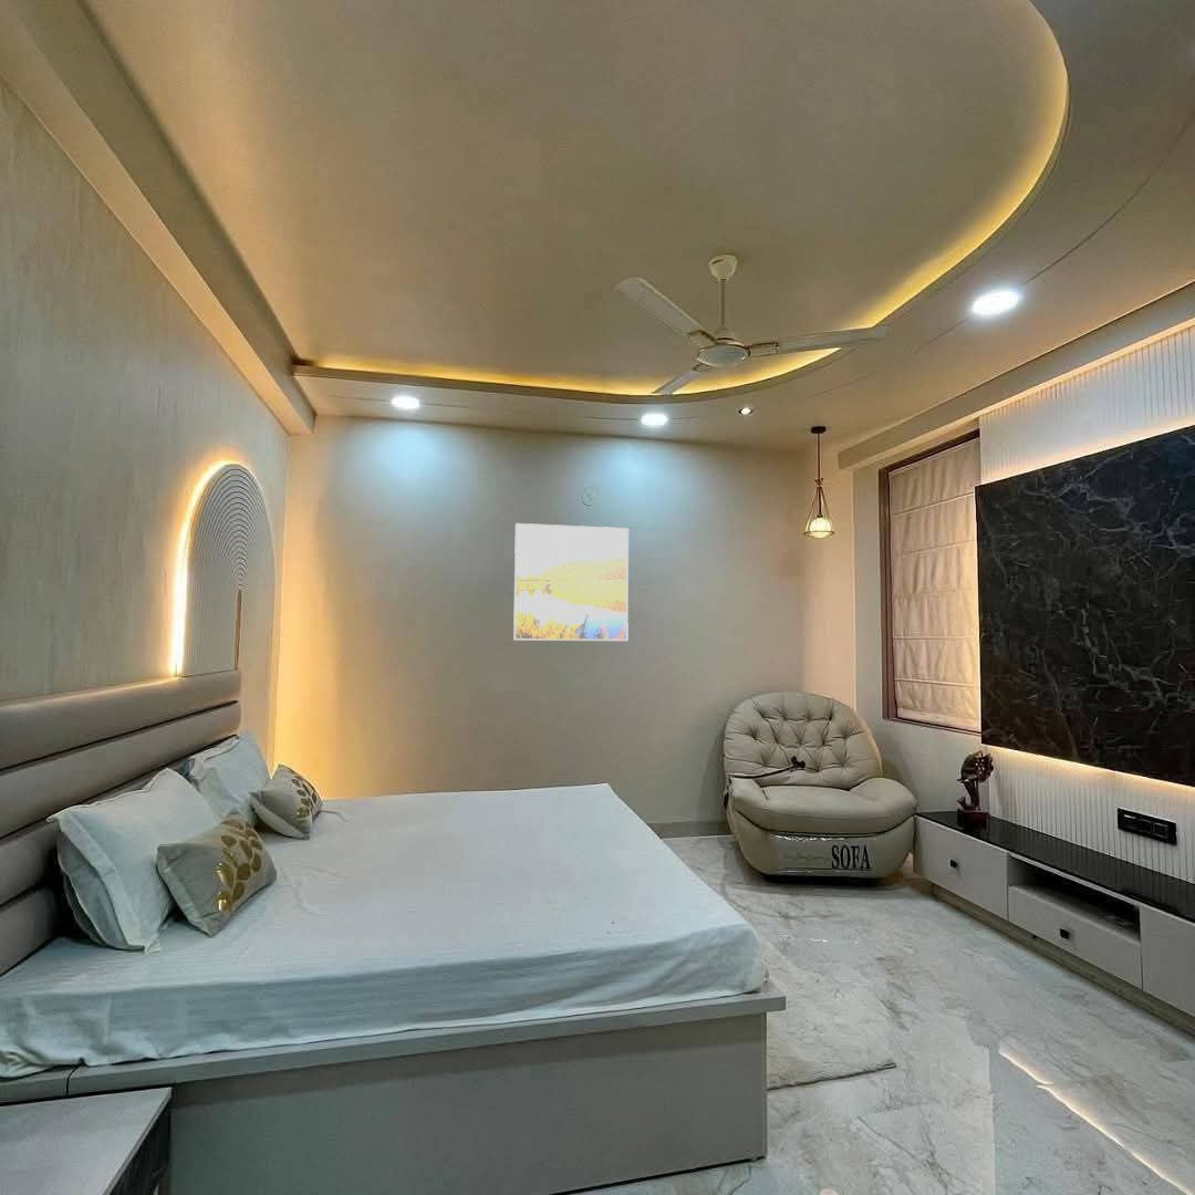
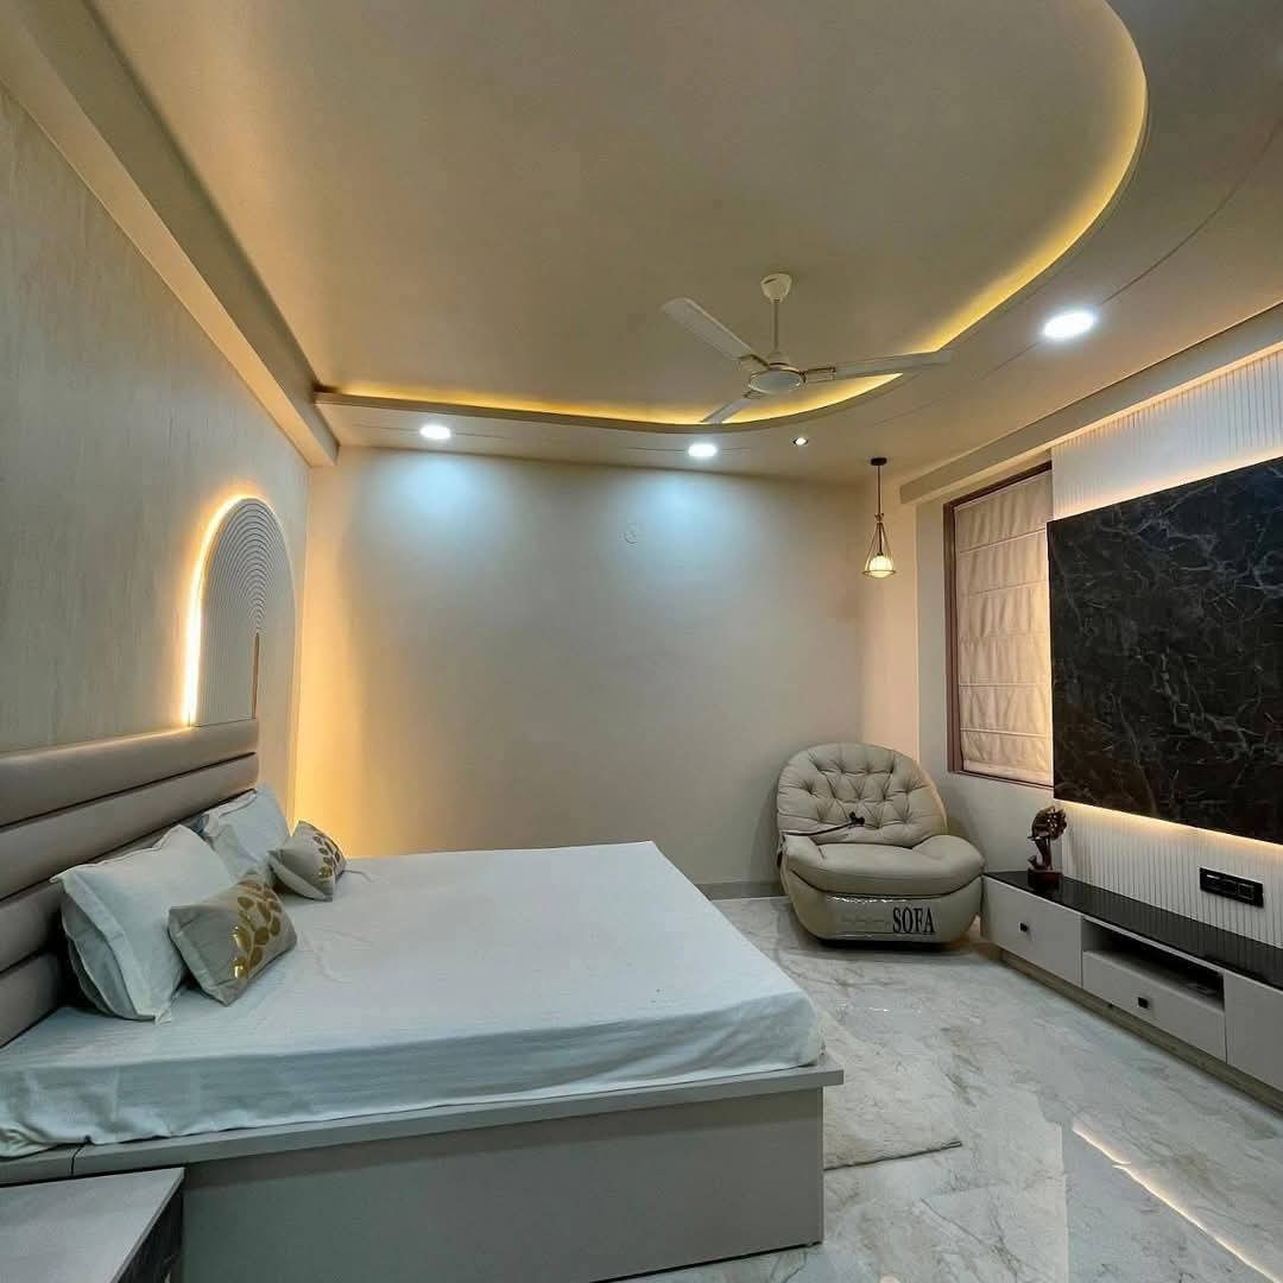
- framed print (572, 582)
